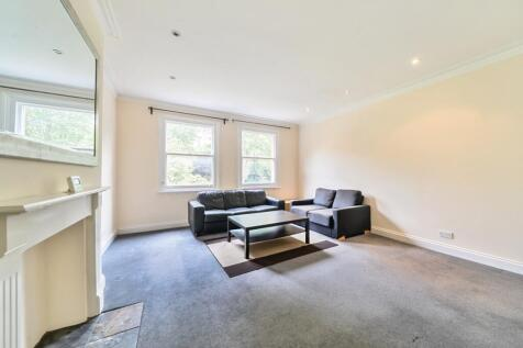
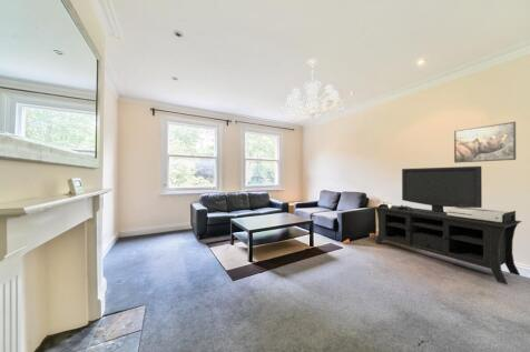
+ media console (432, 212)
+ chandelier (312, 88)
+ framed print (482, 143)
